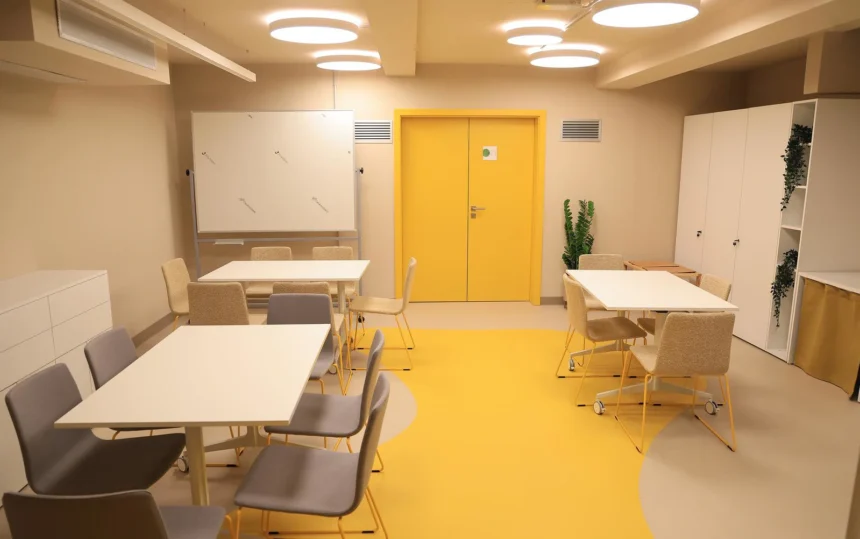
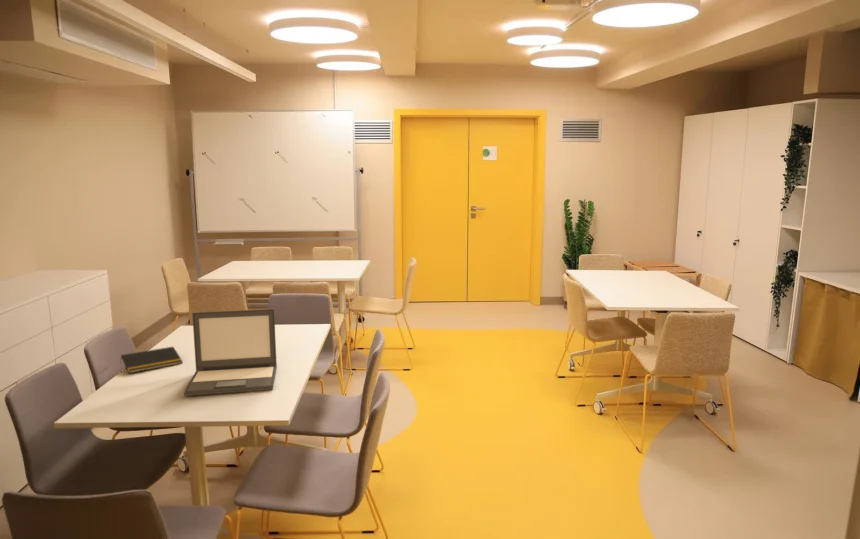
+ notepad (152, 359)
+ laptop (231, 349)
